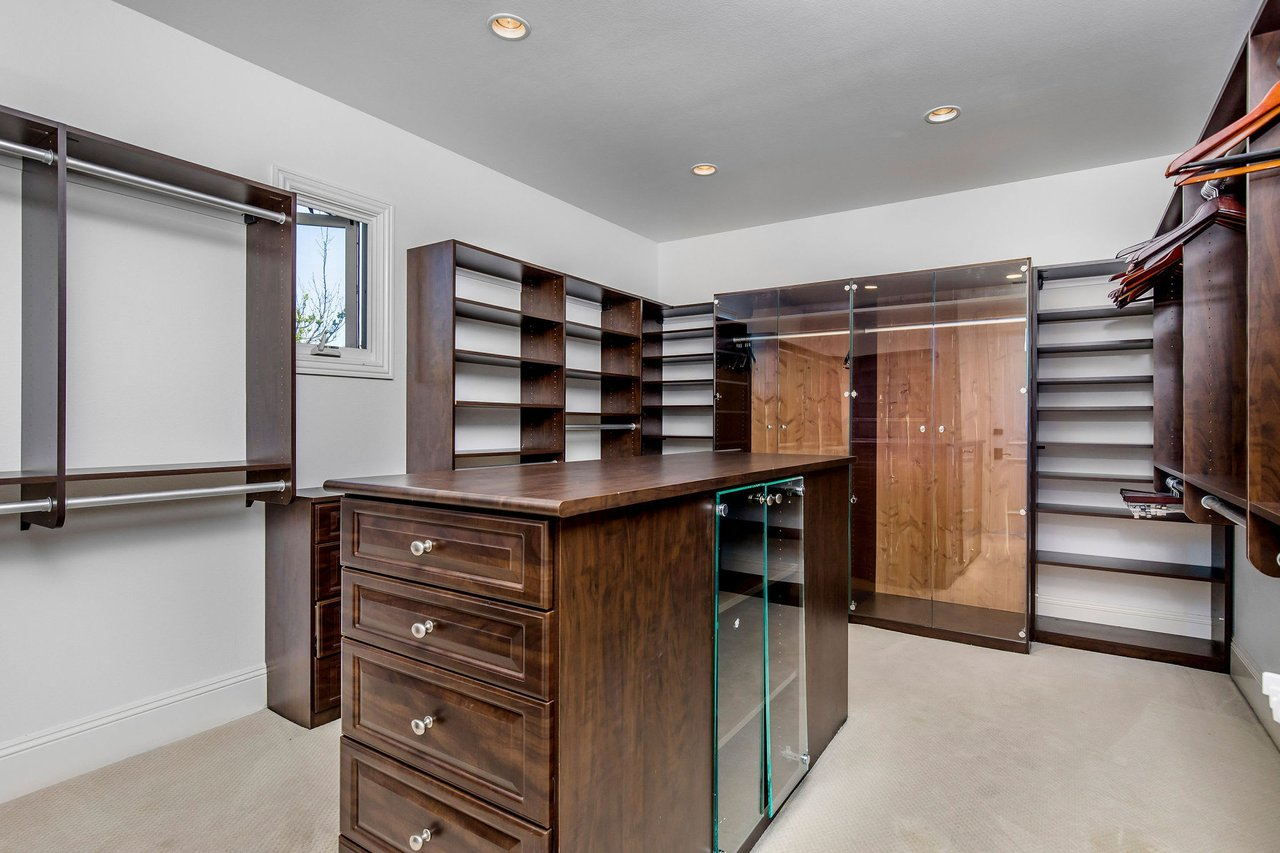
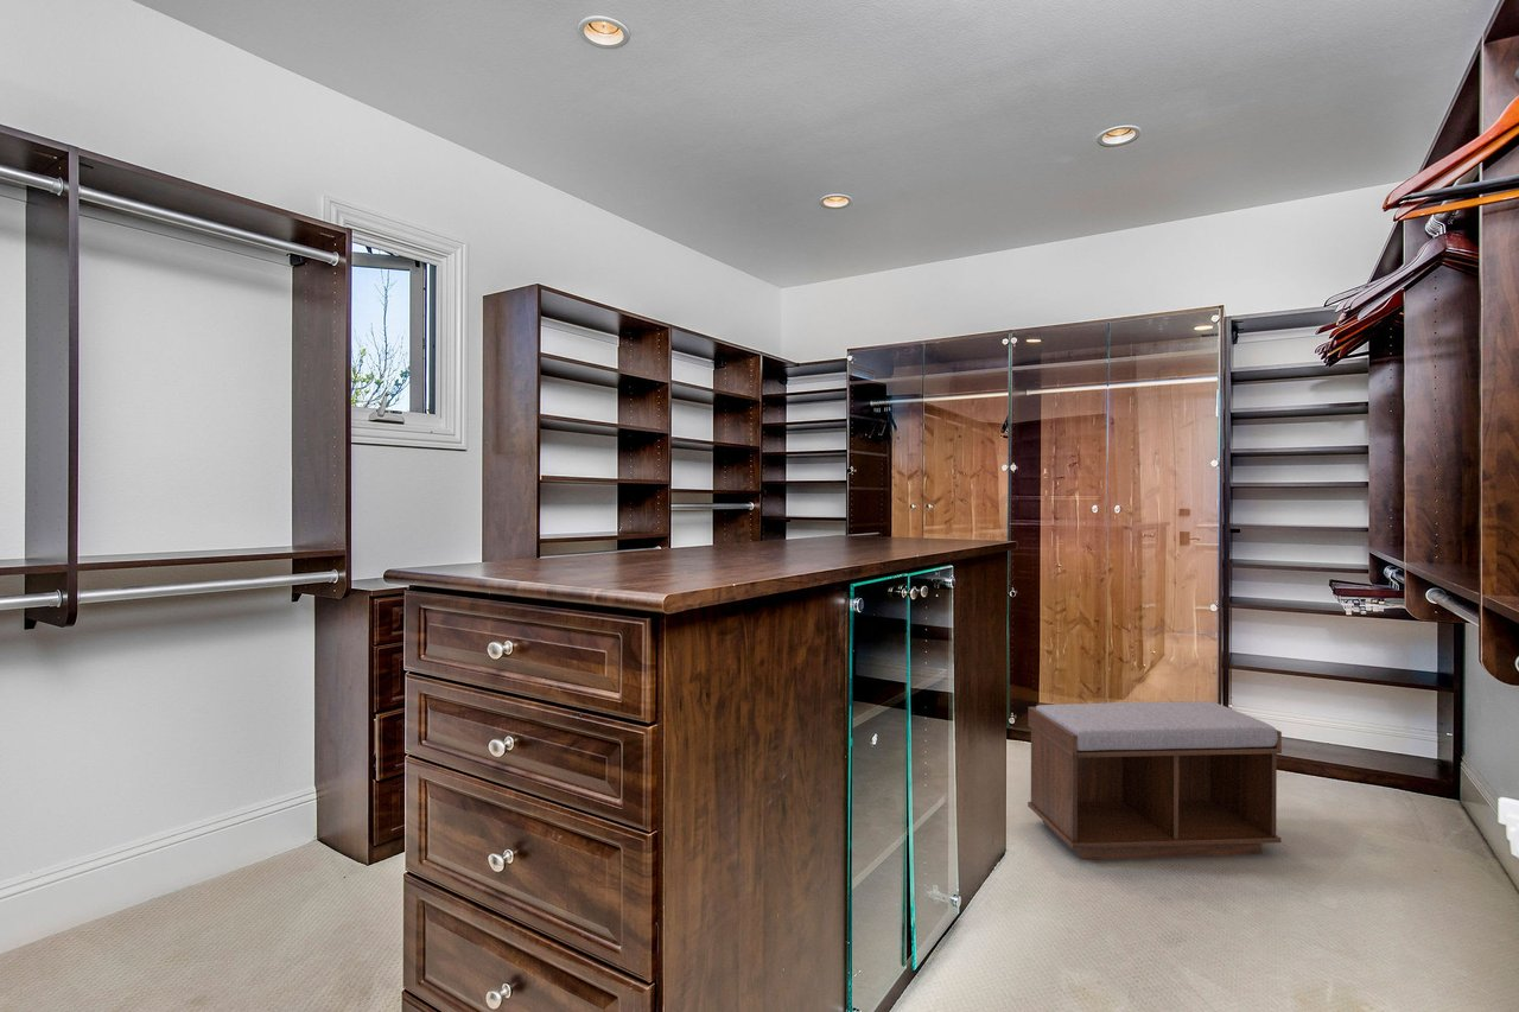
+ bench (1148, 775)
